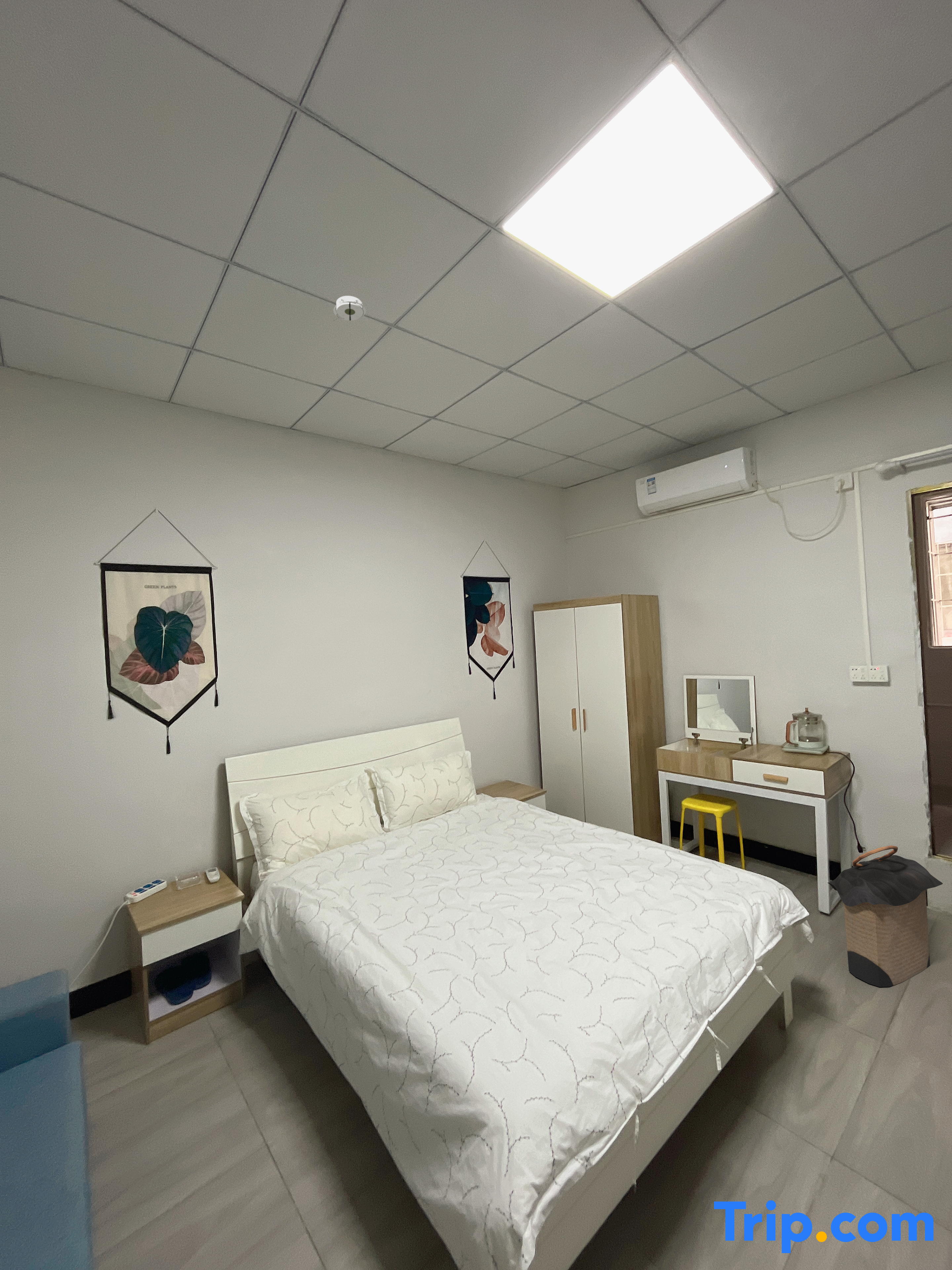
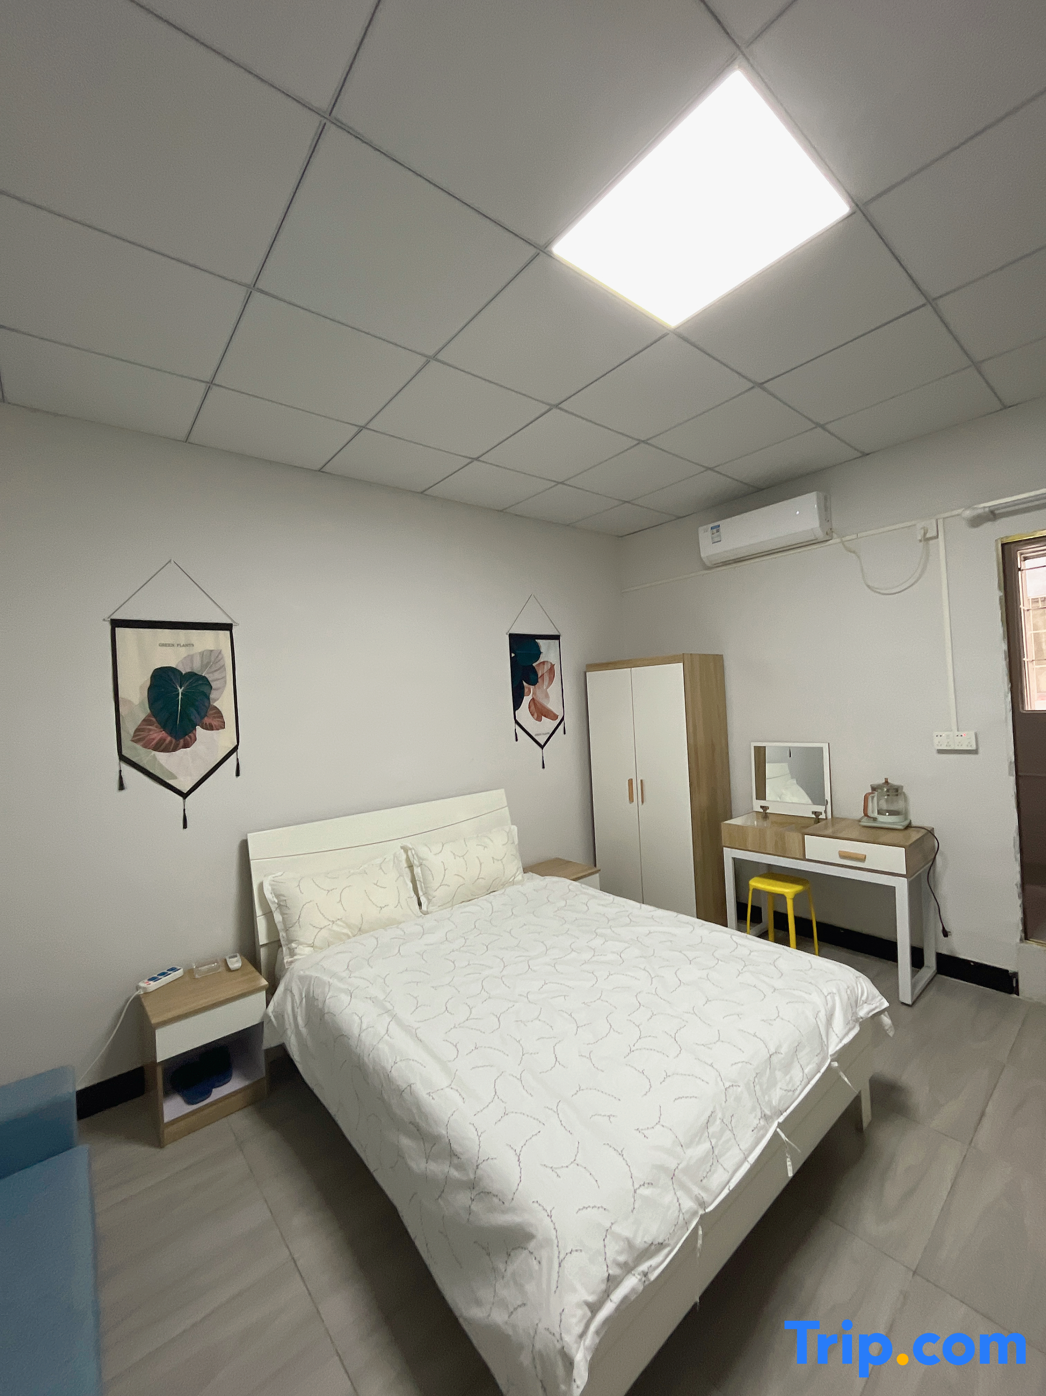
- laundry hamper (884, 901)
- smoke detector (348, 309)
